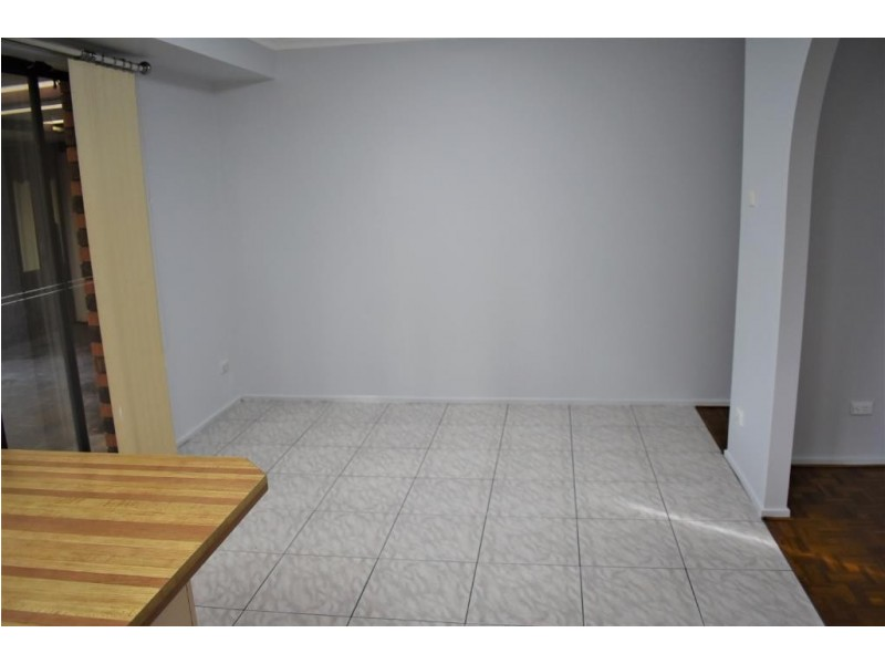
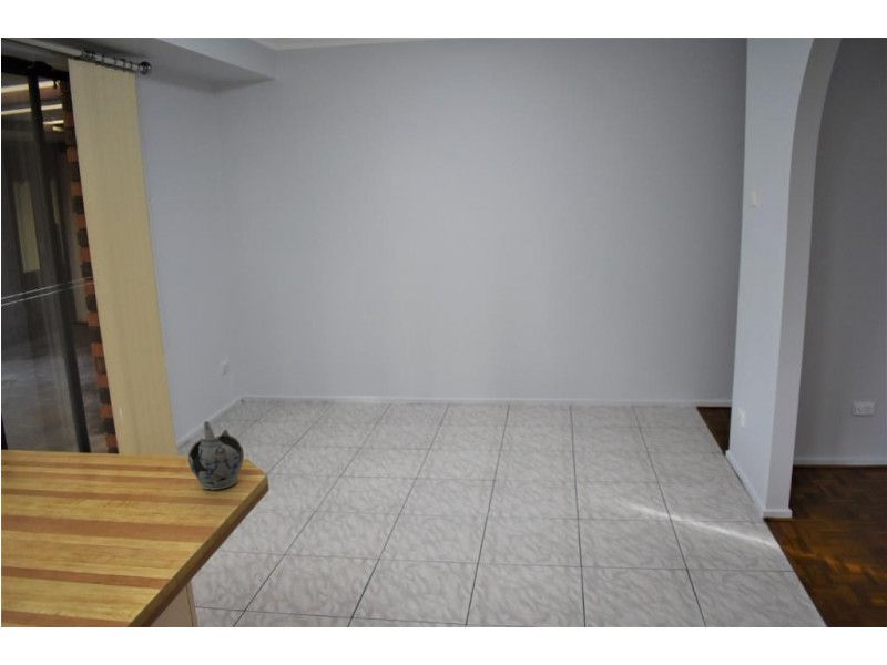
+ teapot (213, 454)
